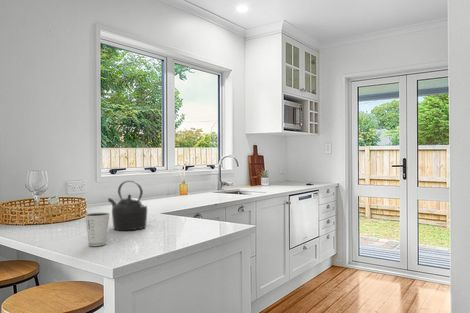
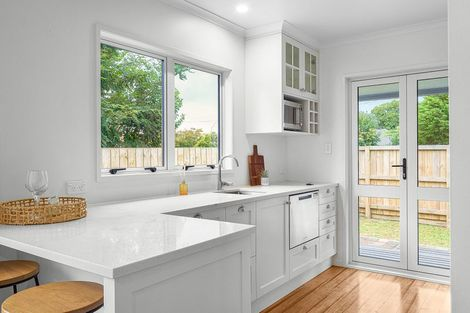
- dixie cup (97, 229)
- kettle (124, 203)
